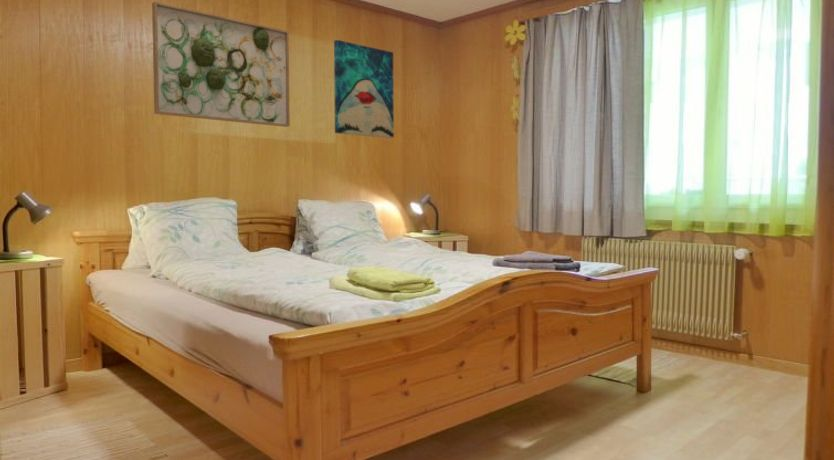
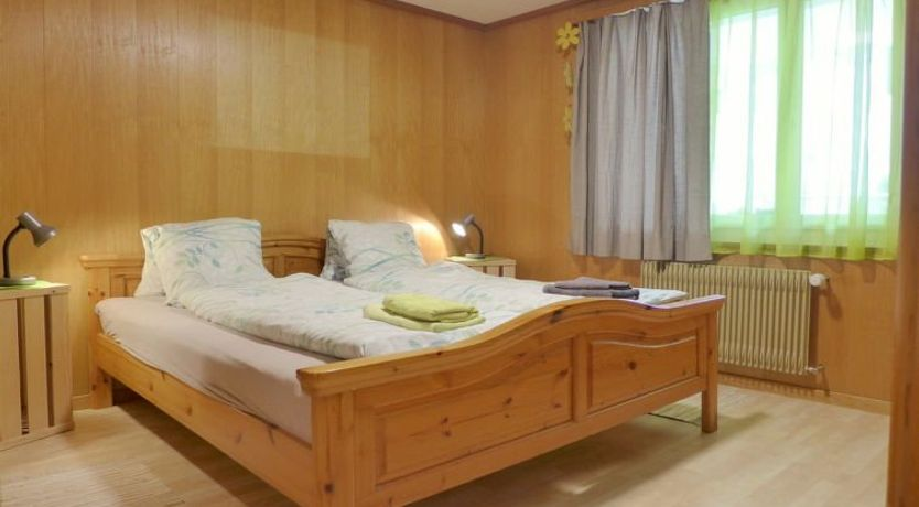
- wall art (365, 91)
- wall art (227, 69)
